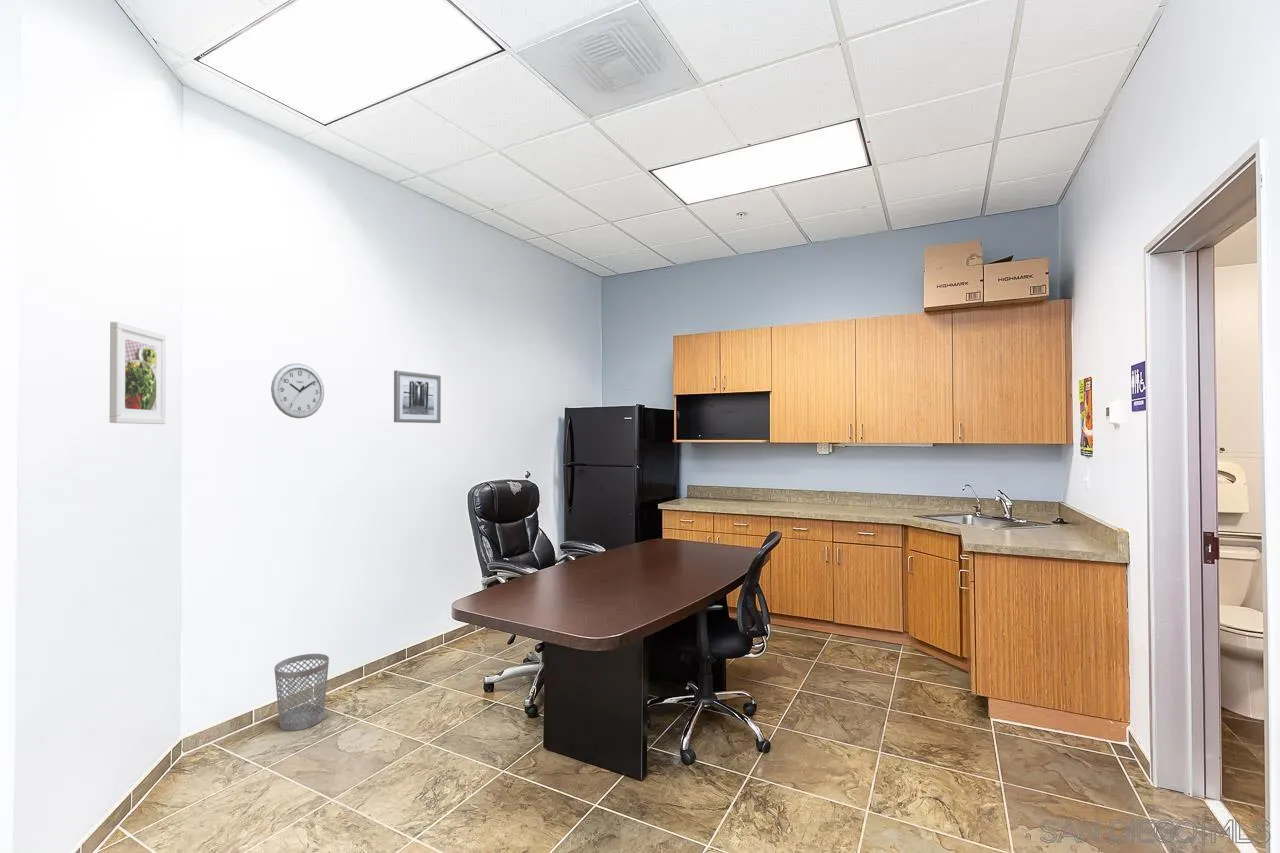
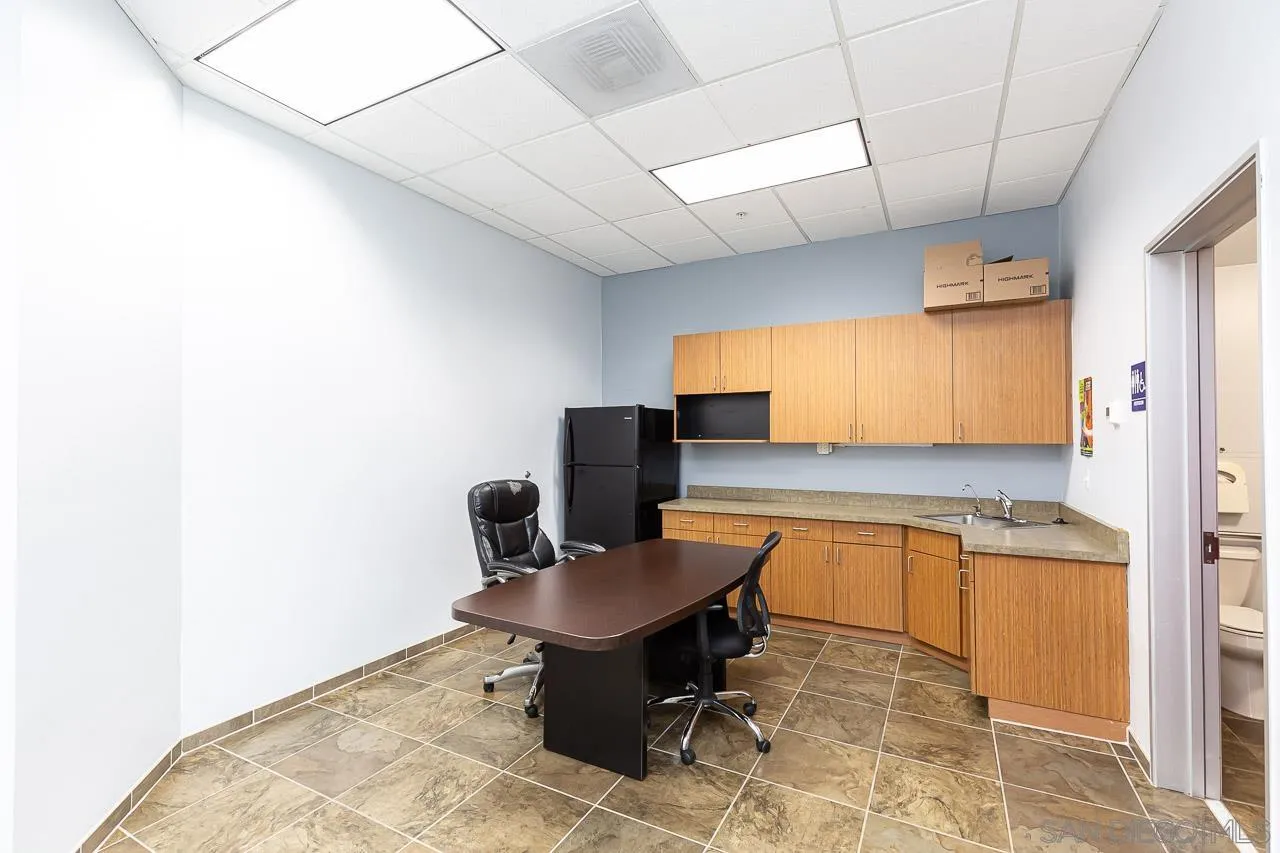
- wall clock (299, 390)
- wastebasket (302, 692)
- wall art (418, 398)
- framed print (139, 376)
